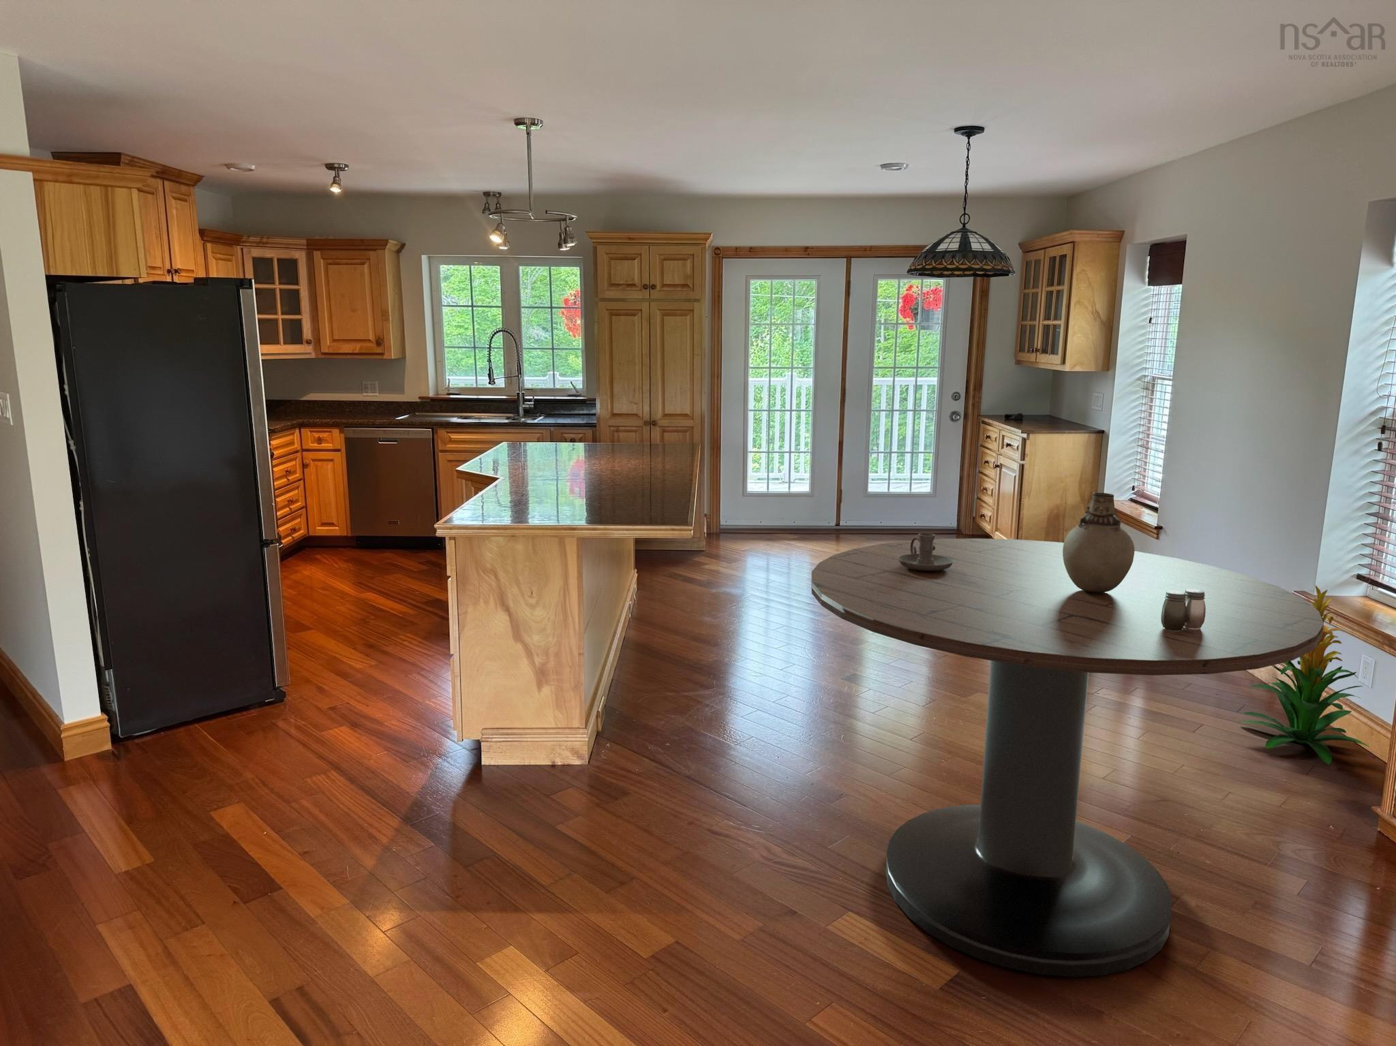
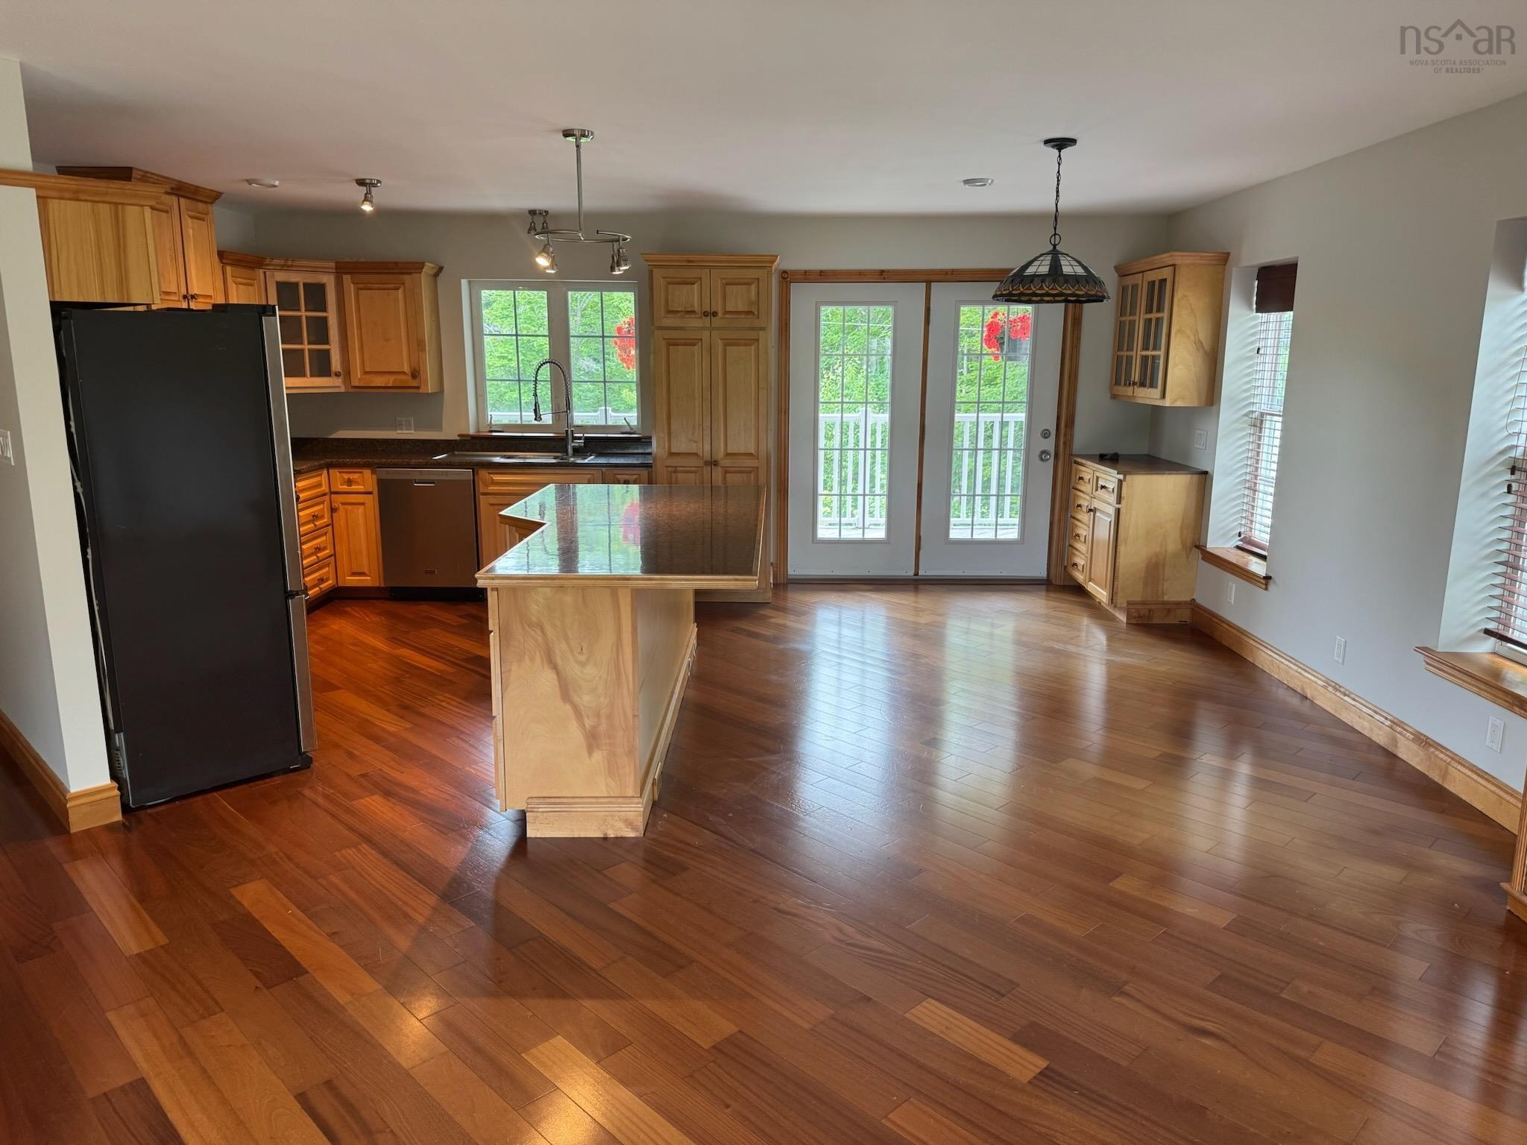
- salt and pepper shaker (1184, 608)
- indoor plant (1312, 667)
- candle holder (923, 549)
- dining table (1032, 741)
- vase (1099, 542)
